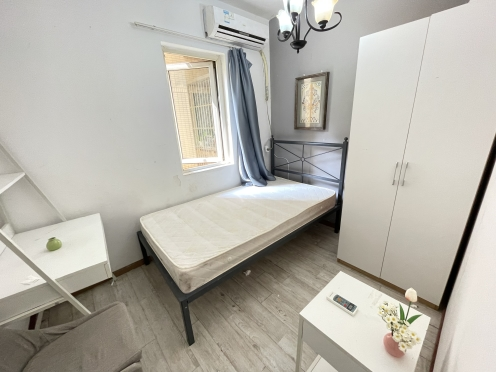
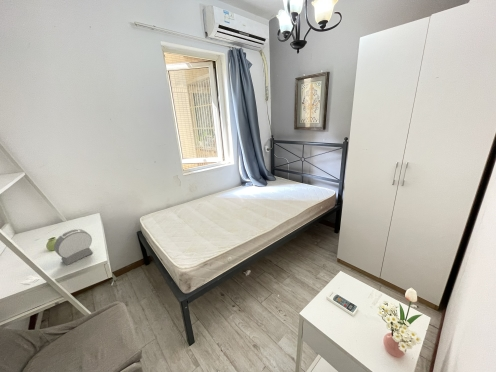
+ alarm clock (73, 244)
